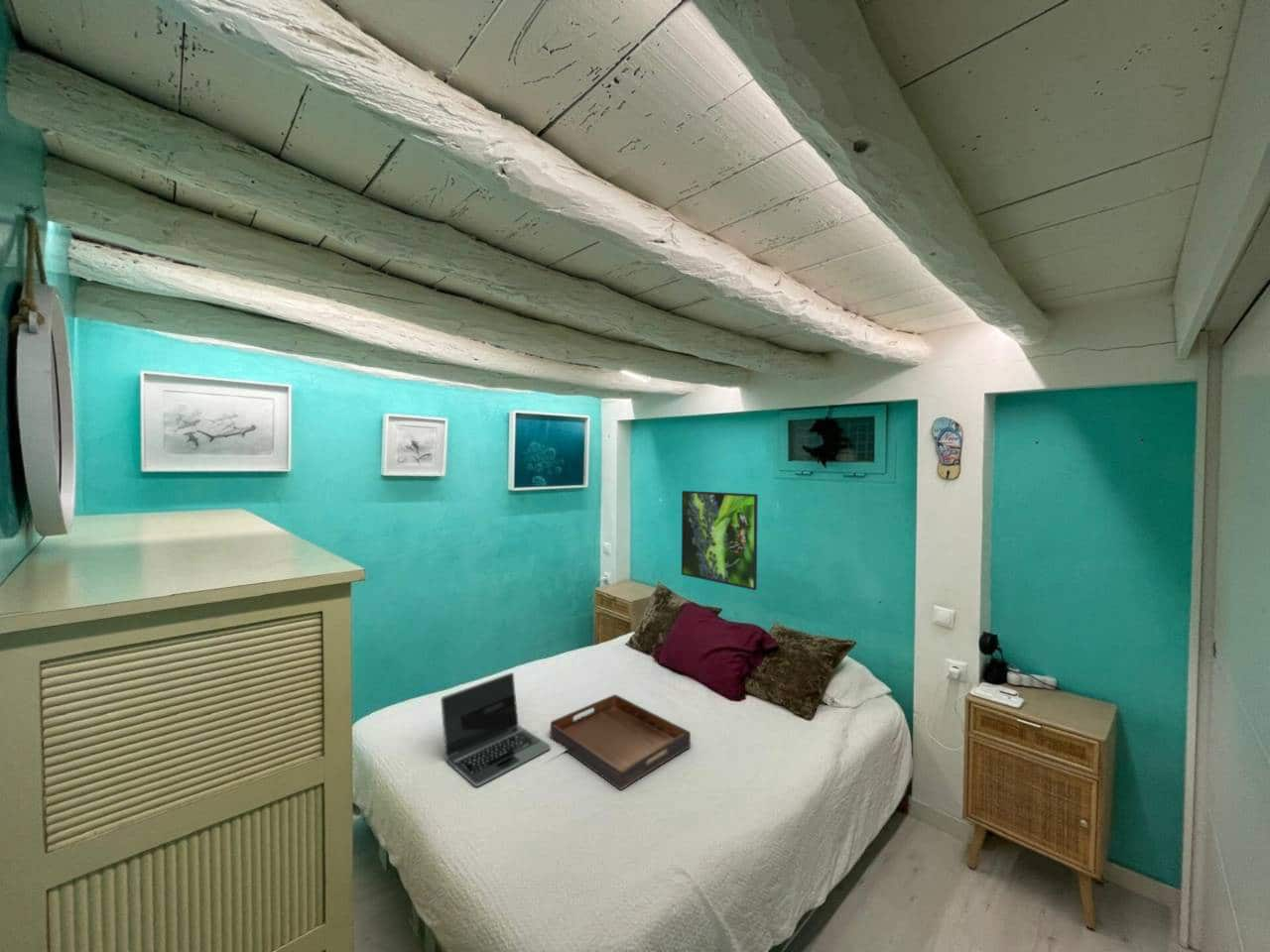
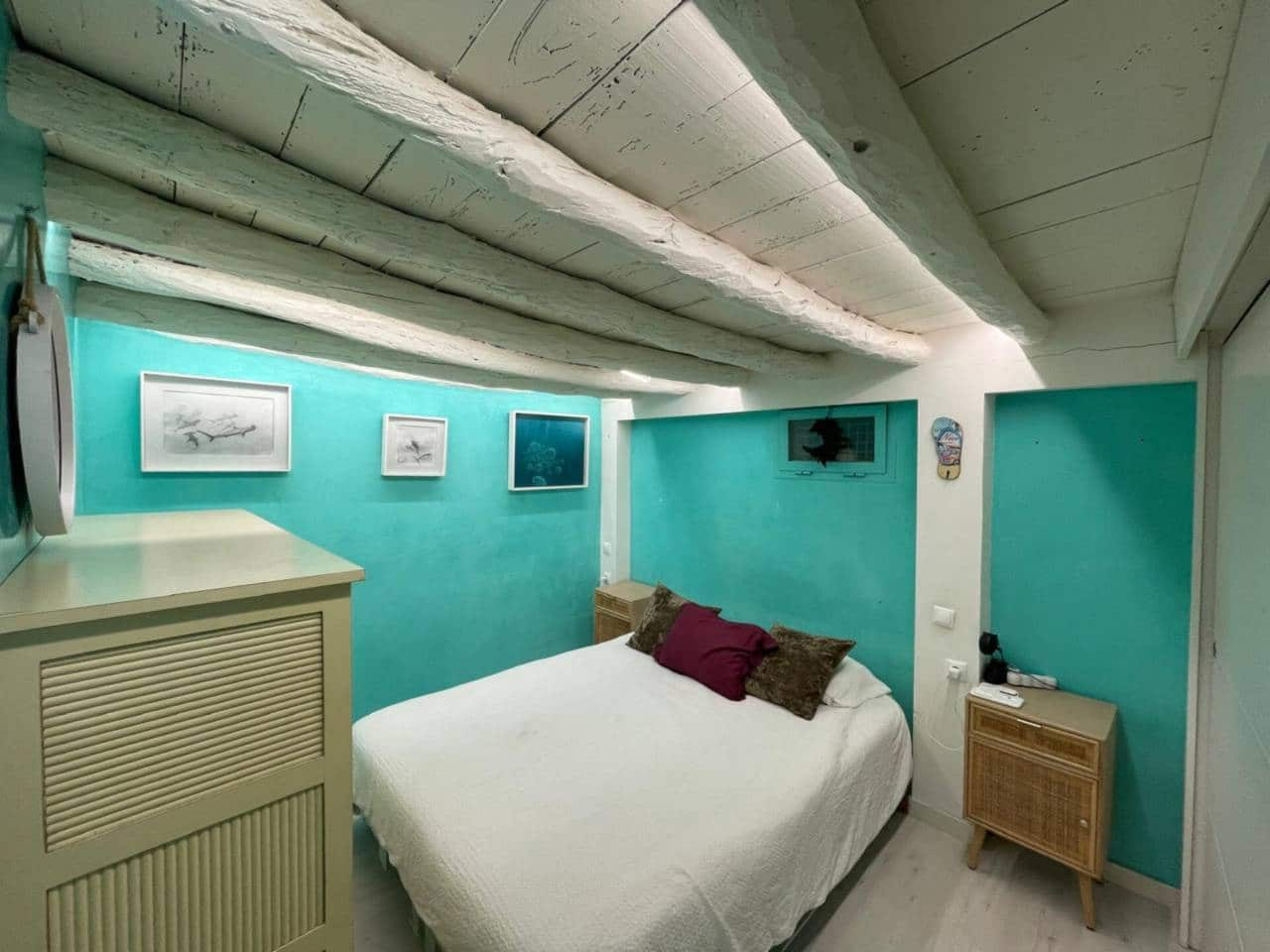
- laptop (496, 723)
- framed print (716, 536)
- serving tray (617, 734)
